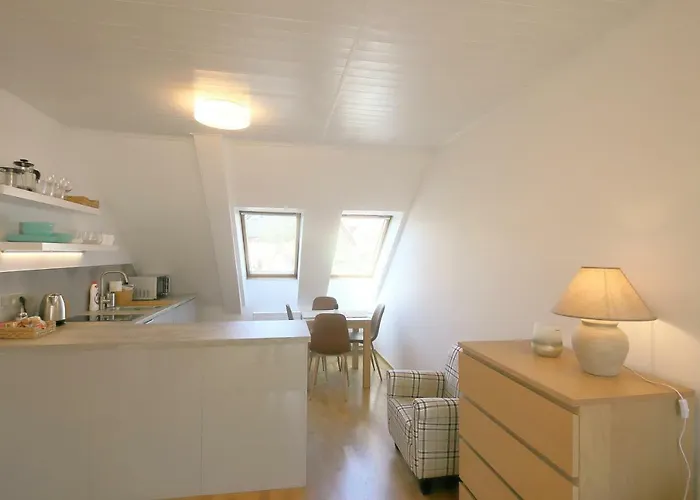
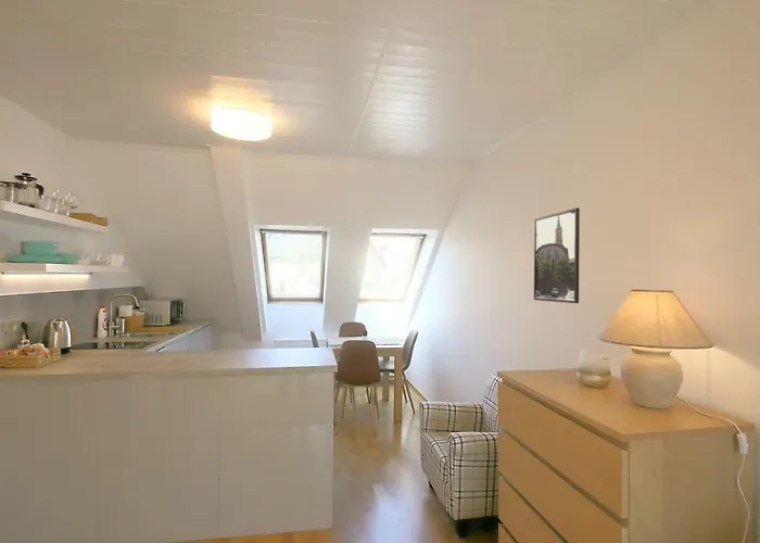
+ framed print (555, 257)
